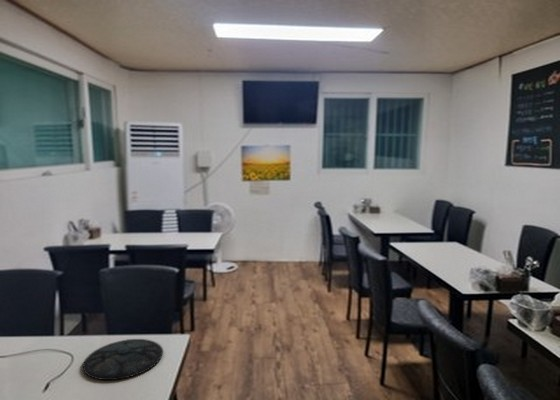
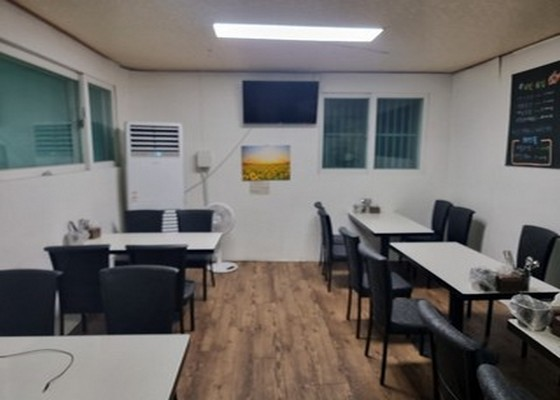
- plate (124, 353)
